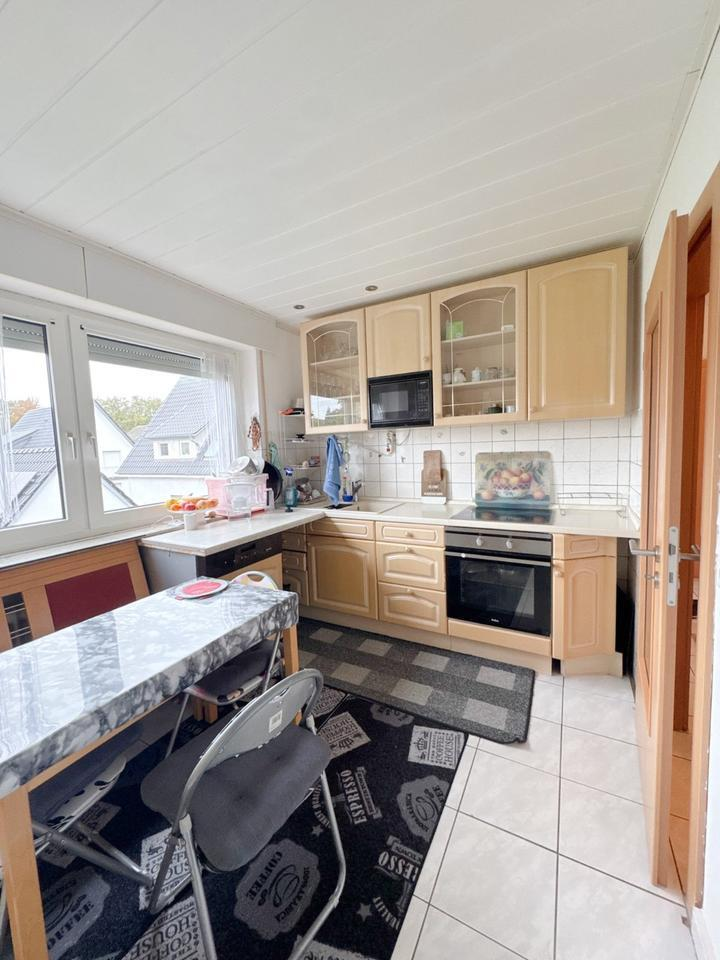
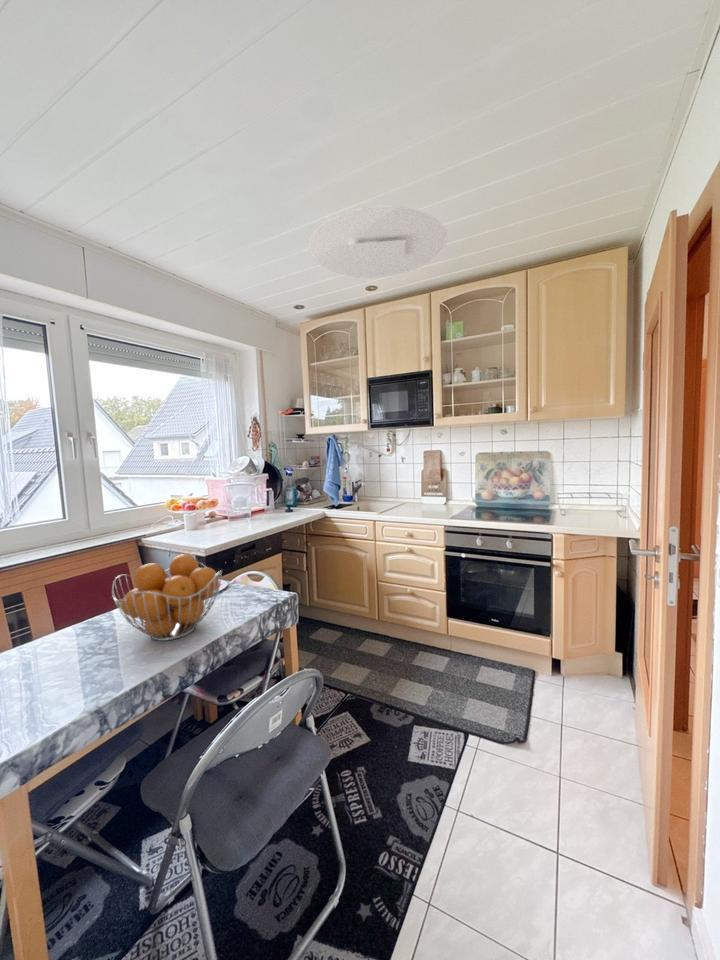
+ ceiling light (377, 239)
+ fruit basket (170, 595)
